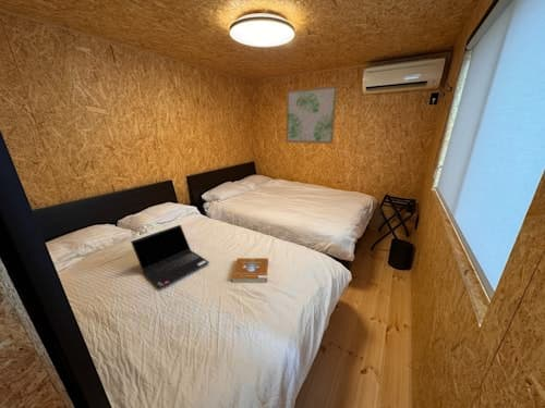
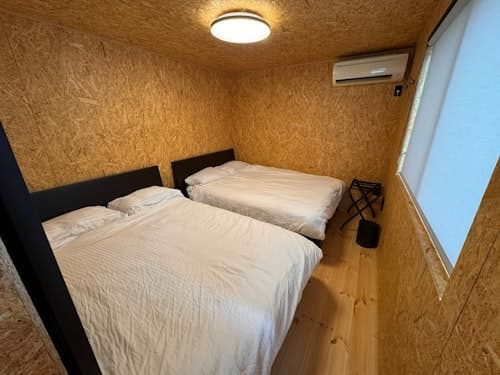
- wall art (308, 116)
- laptop computer (171, 252)
- book (251, 269)
